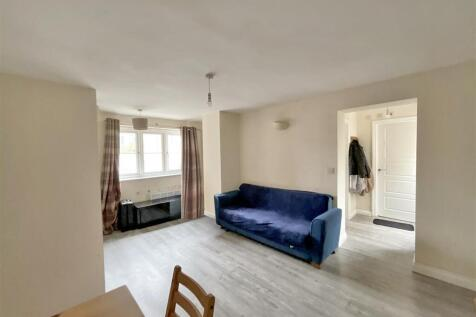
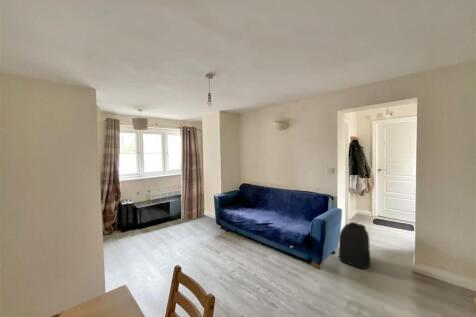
+ backpack (354, 241)
